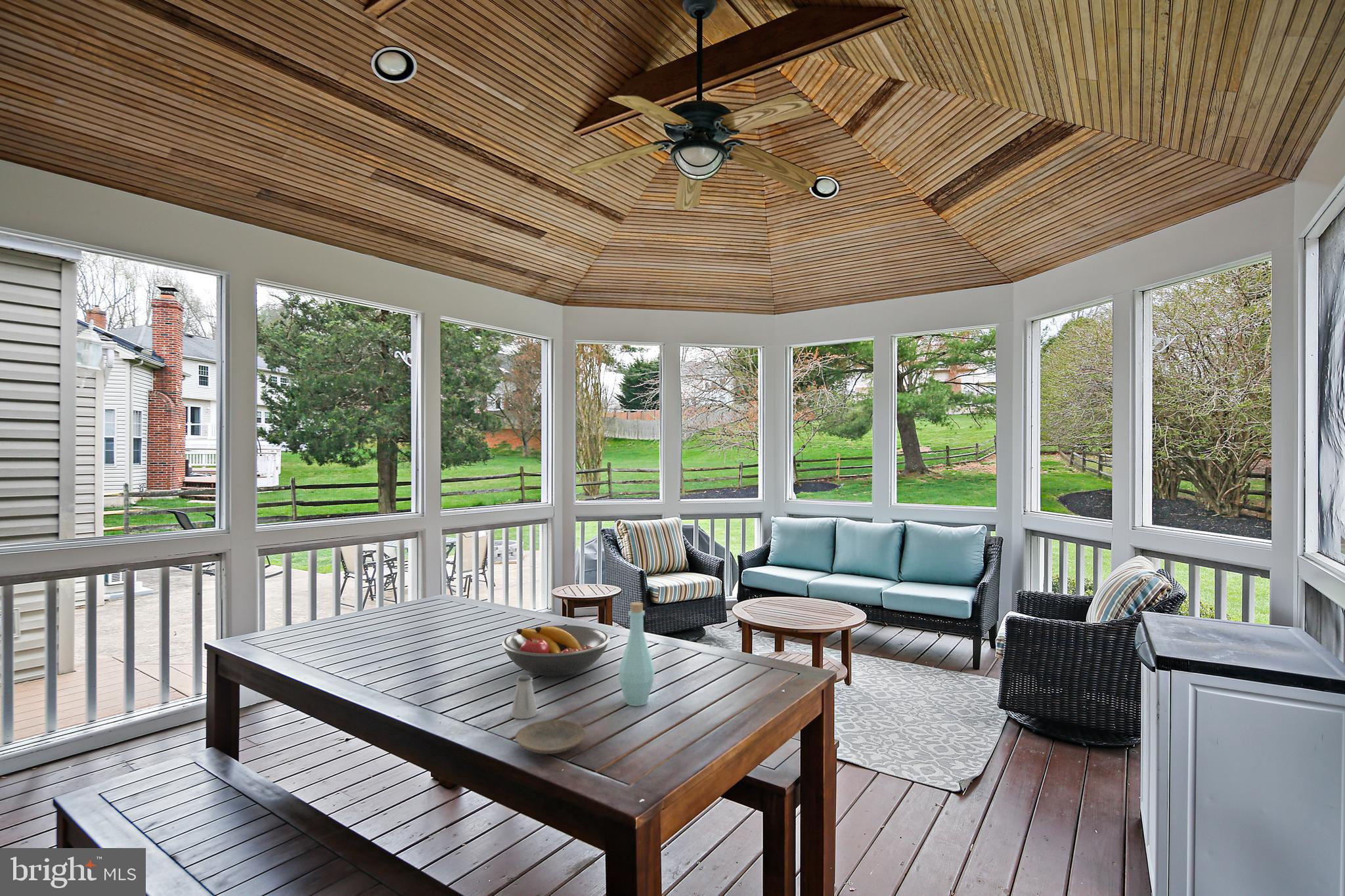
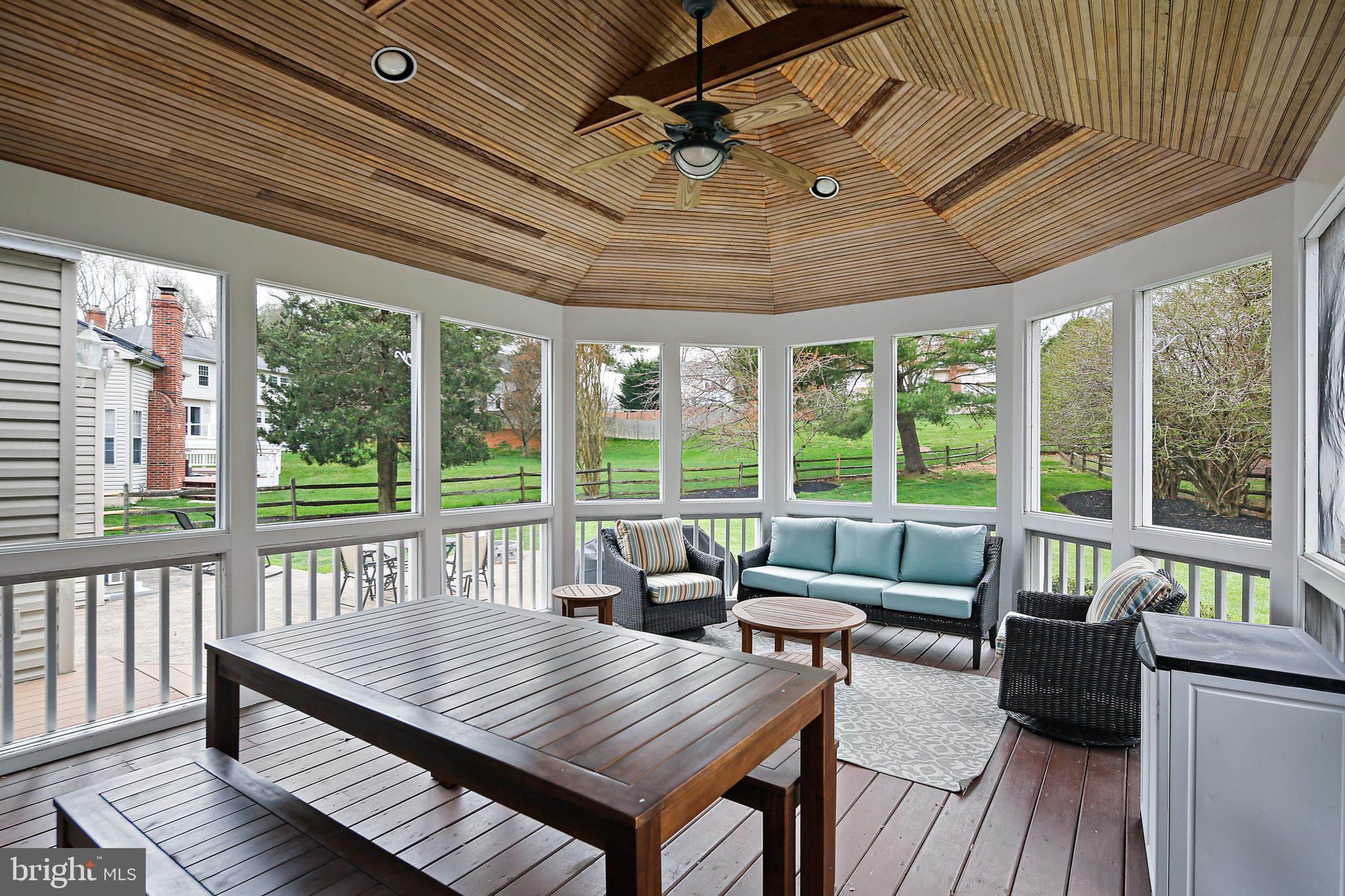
- plate (550, 739)
- saltshaker (524, 695)
- fruit bowl (556, 650)
- bottle (636, 652)
